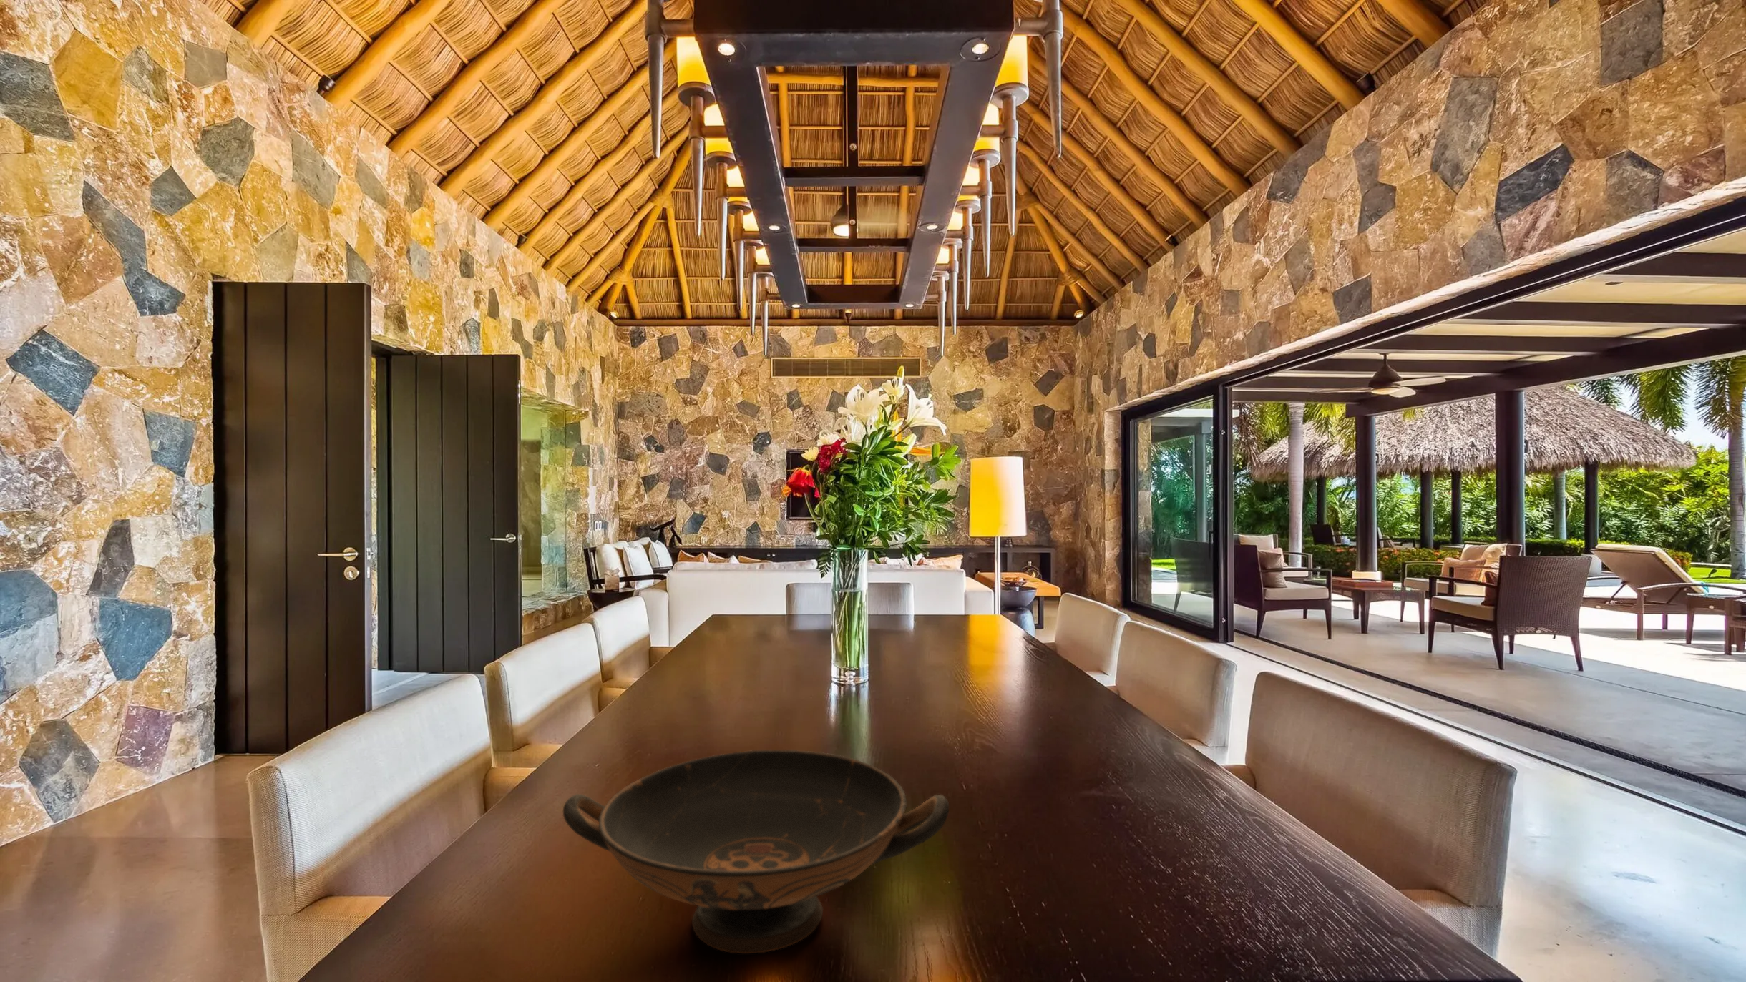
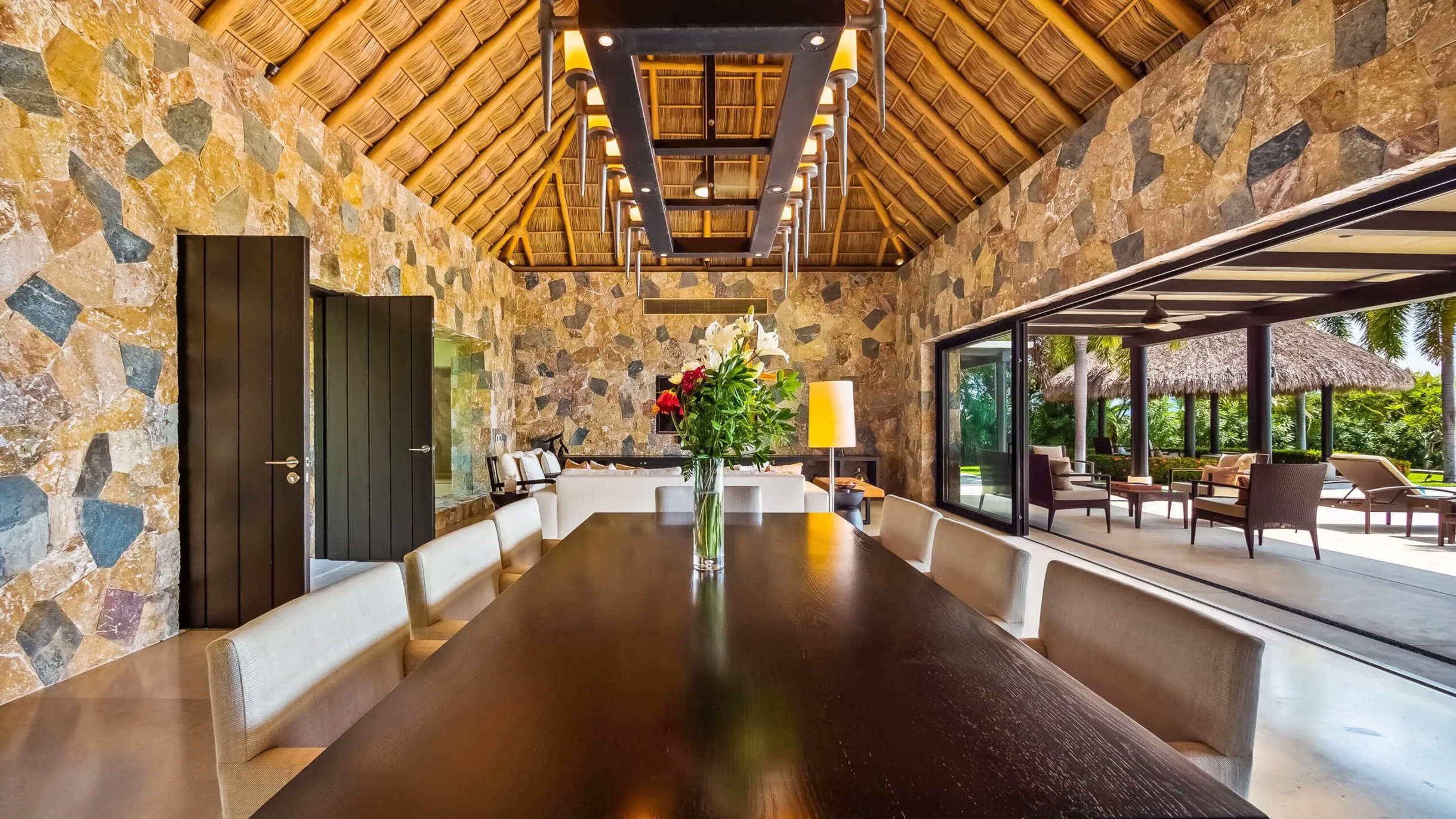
- decorative bowl (757, 855)
